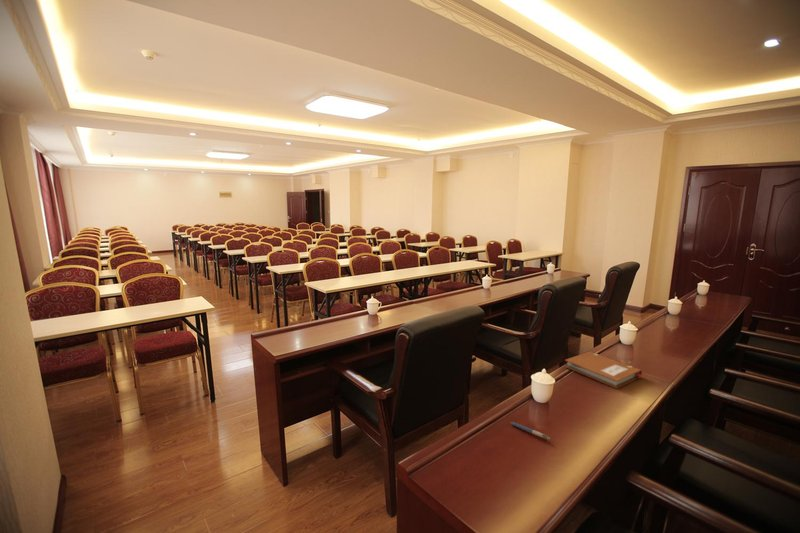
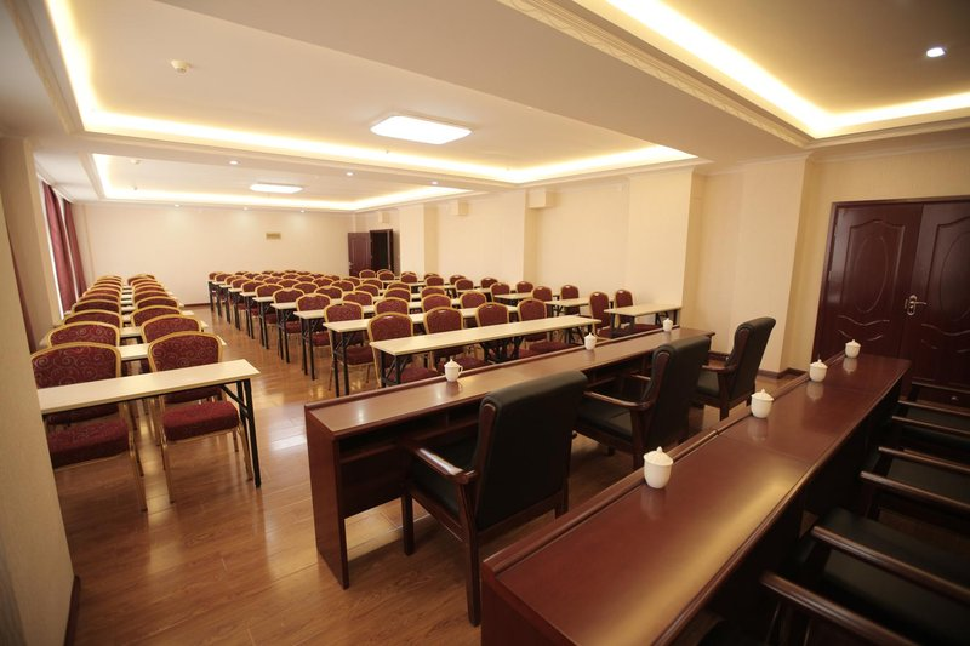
- pen (529, 429)
- notebook (603, 368)
